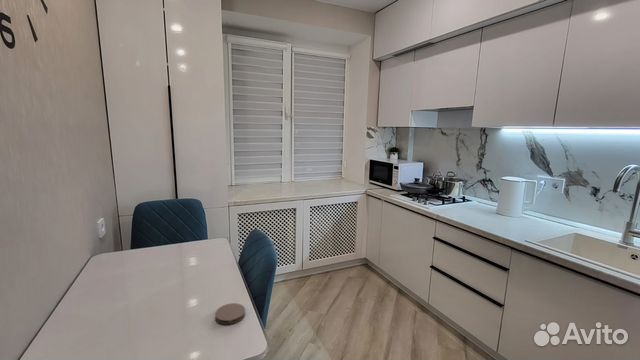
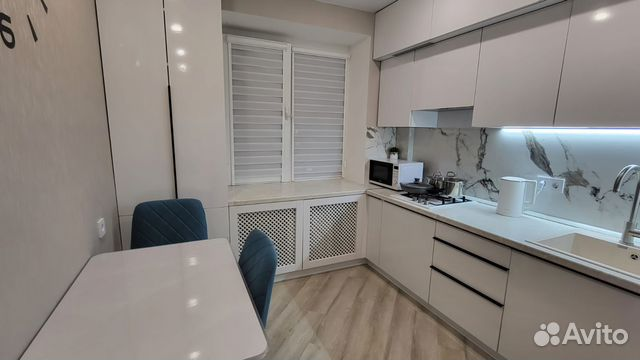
- coaster (230, 313)
